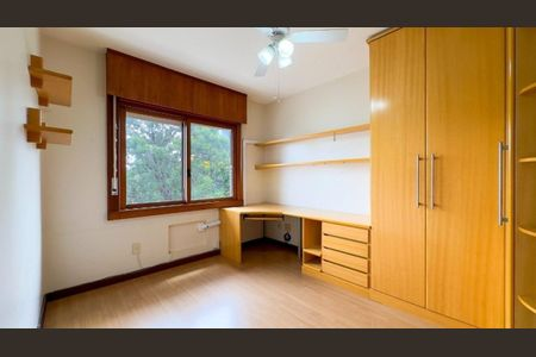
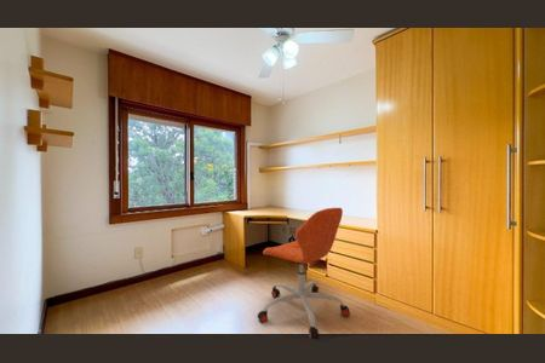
+ office chair (303, 258)
